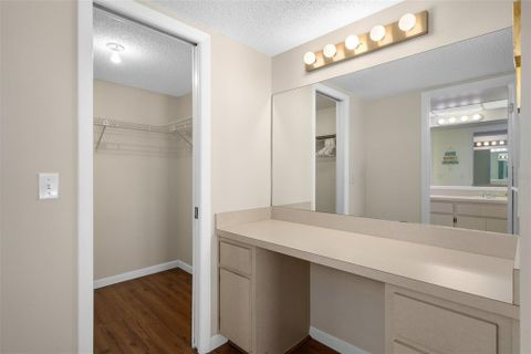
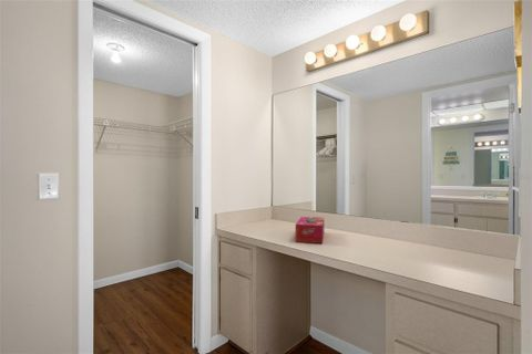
+ tissue box (310, 228)
